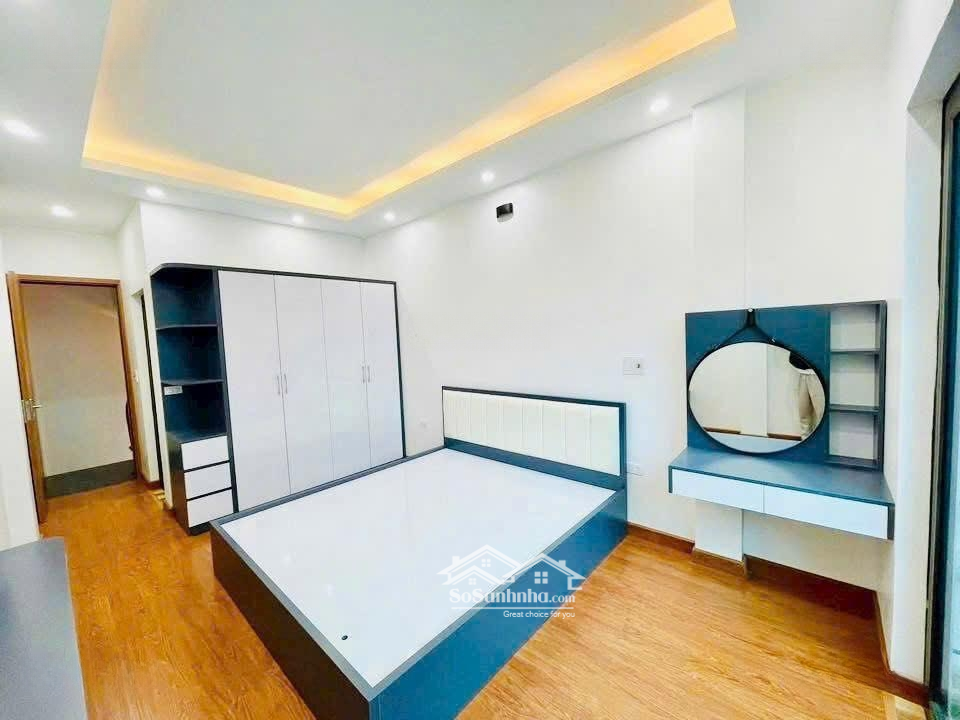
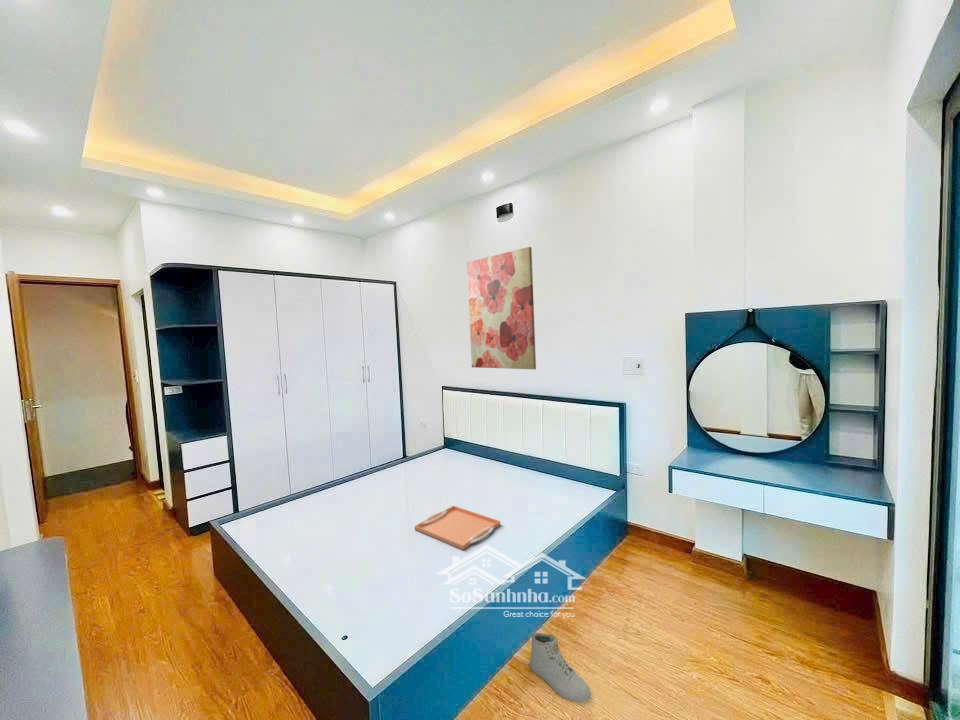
+ wall art (499, 312)
+ serving tray (457, 525)
+ sneaker (557, 663)
